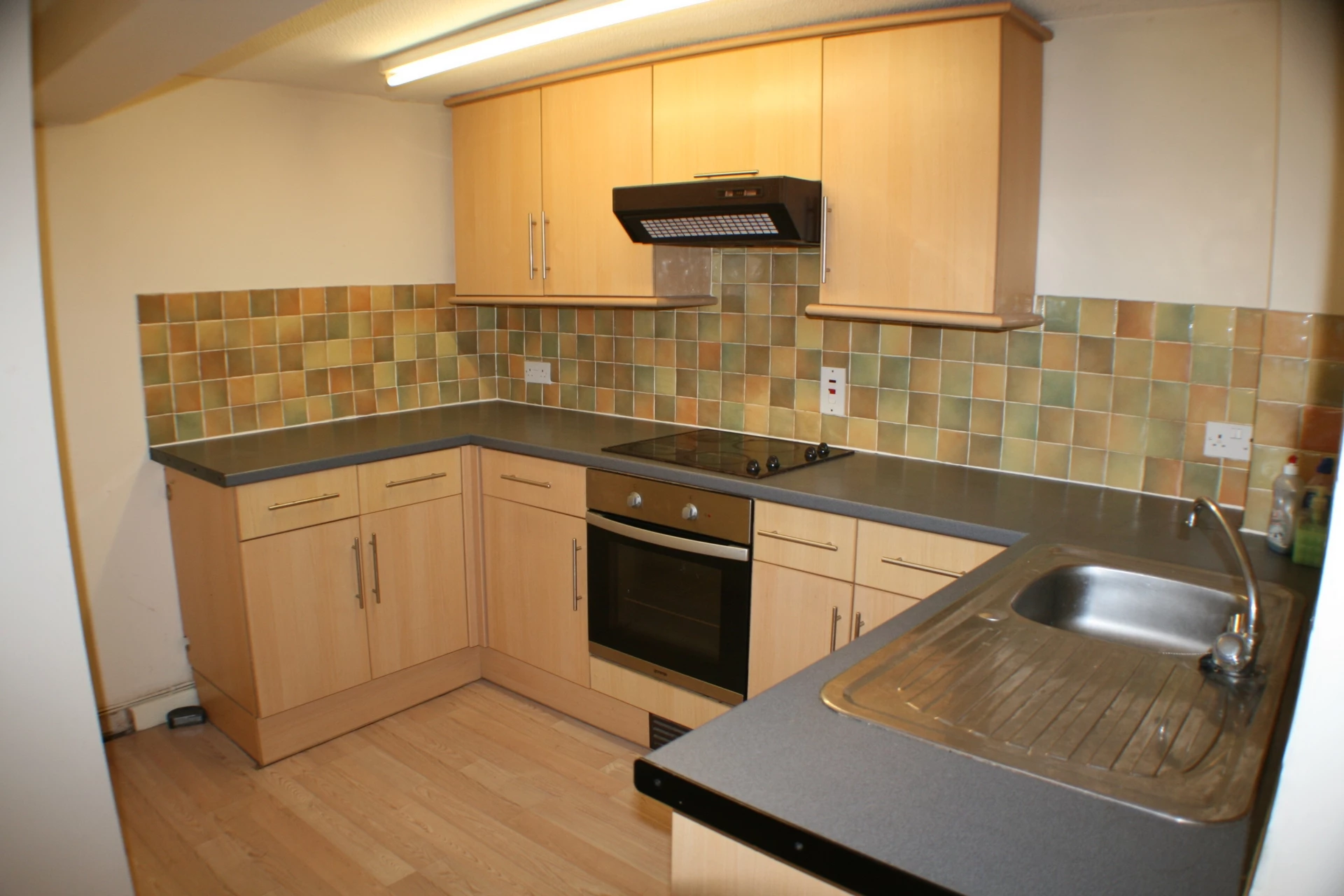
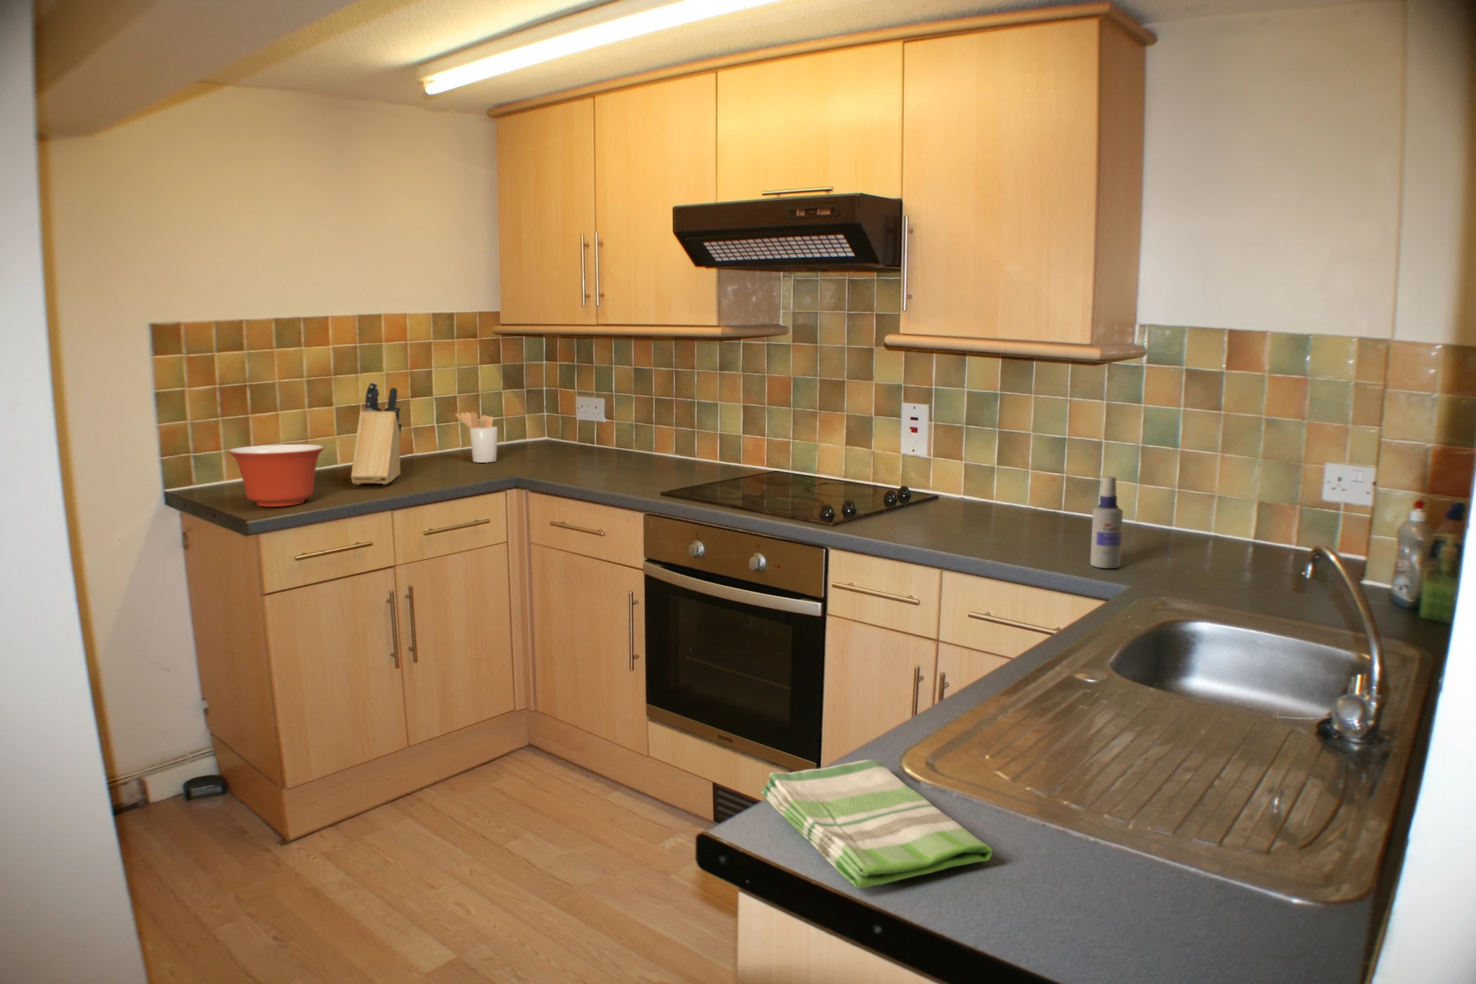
+ spray bottle (1107, 522)
+ knife block (378, 432)
+ utensil holder (478, 436)
+ mixing bowl (278, 476)
+ dish towel (870, 814)
